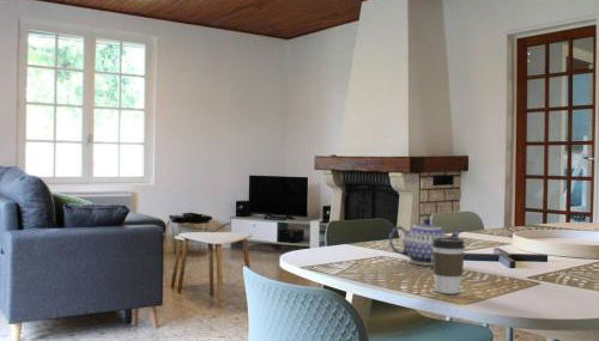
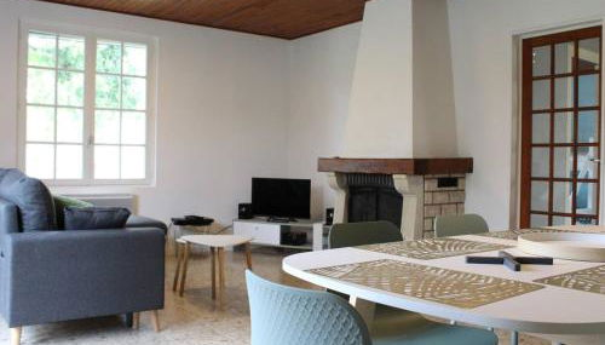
- teapot (425, 240)
- coffee cup (447, 264)
